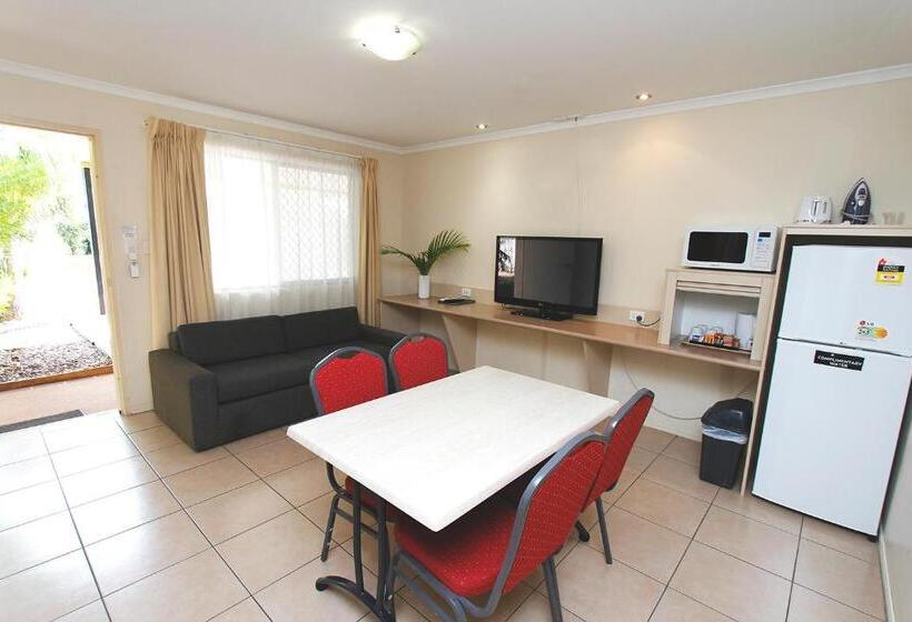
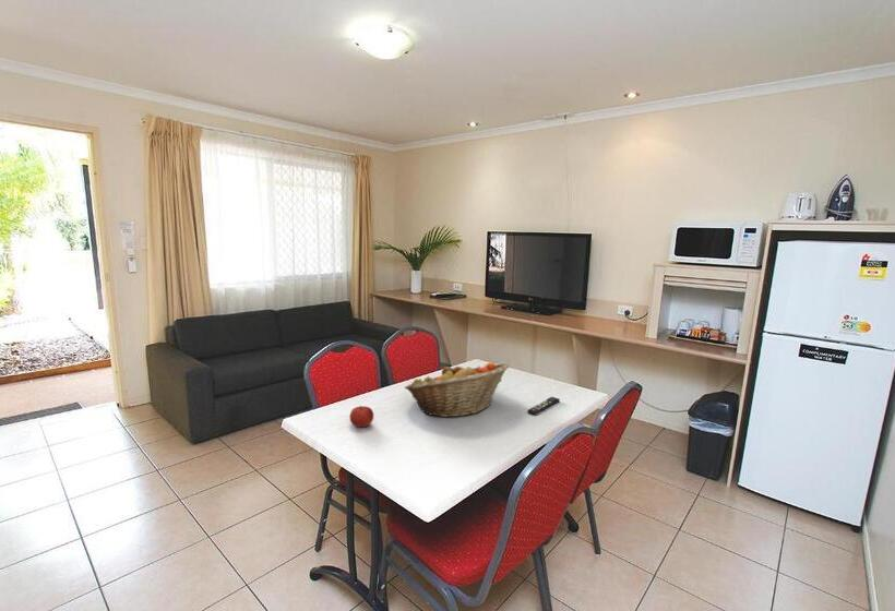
+ fruit (361, 415)
+ fruit basket (458, 384)
+ remote control (544, 405)
